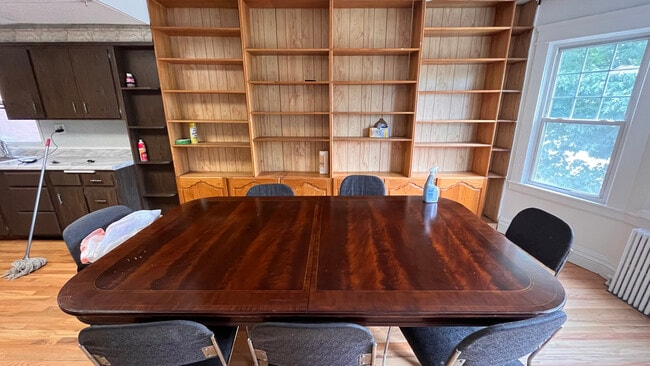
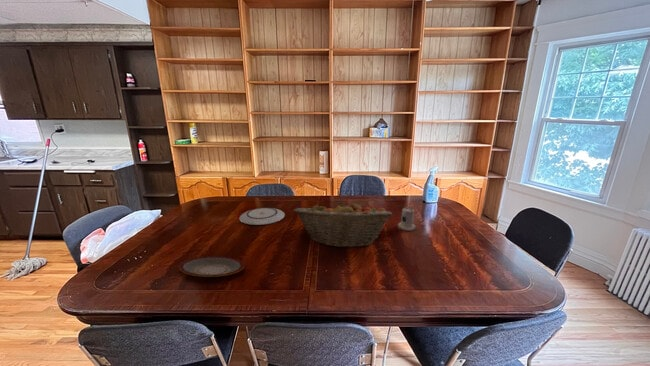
+ fruit basket (341, 218)
+ candle (407, 217)
+ plate (212, 268)
+ plate (262, 214)
